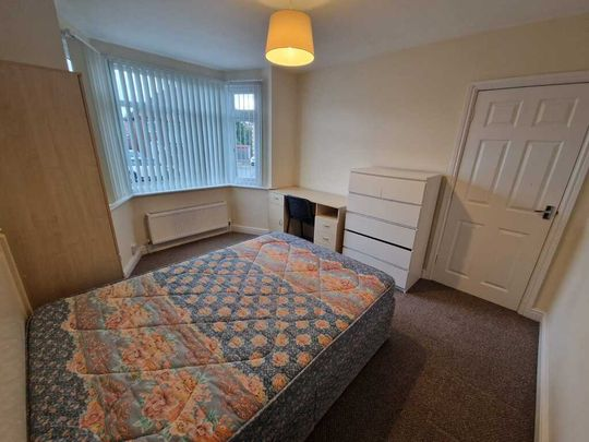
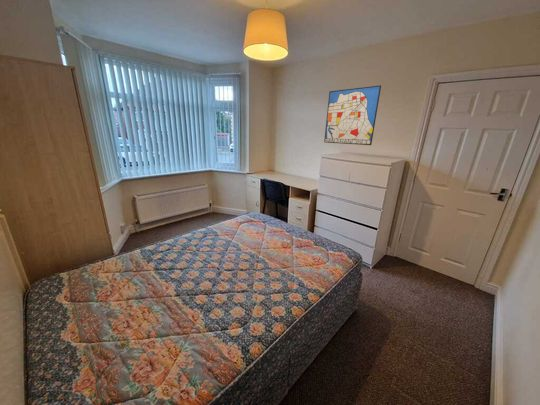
+ wall art (349, 117)
